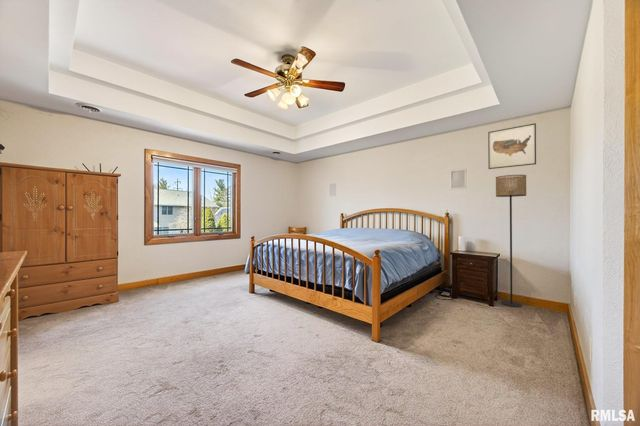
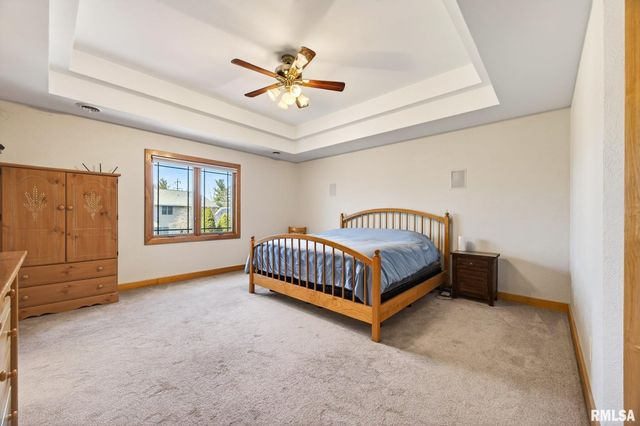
- floor lamp (511, 240)
- wall art (511, 147)
